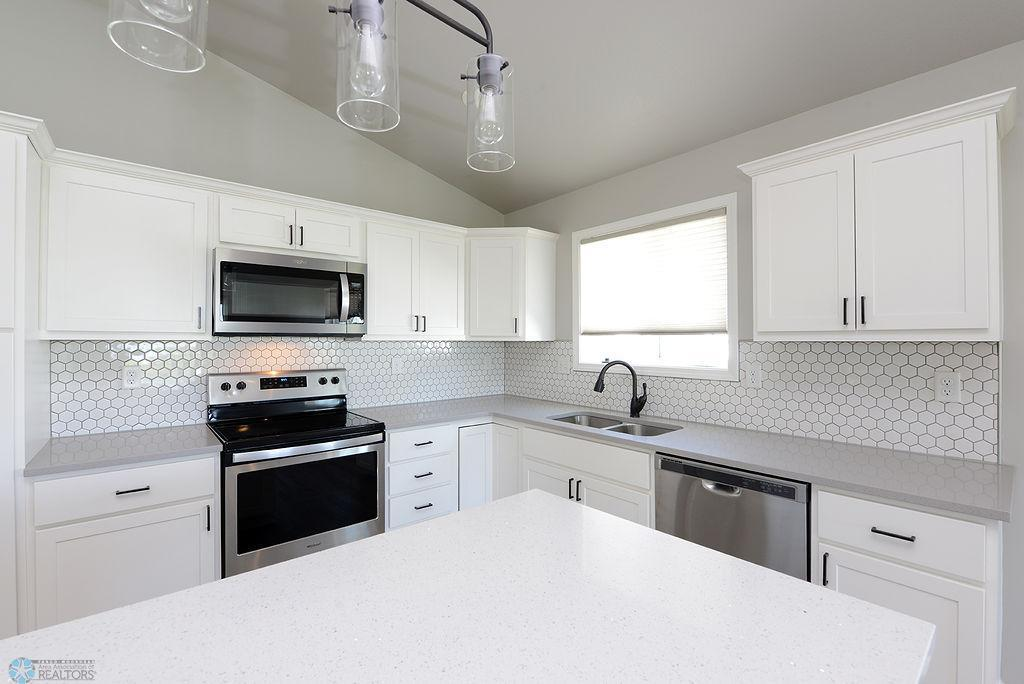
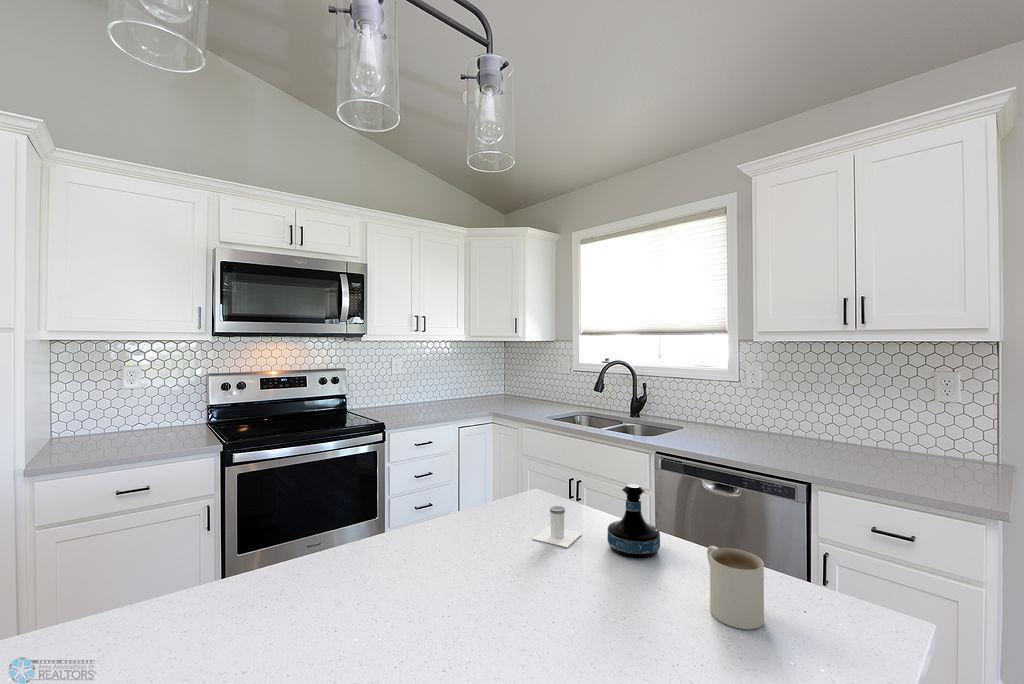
+ mug (729, 581)
+ salt shaker (557, 522)
+ tequila bottle (633, 517)
